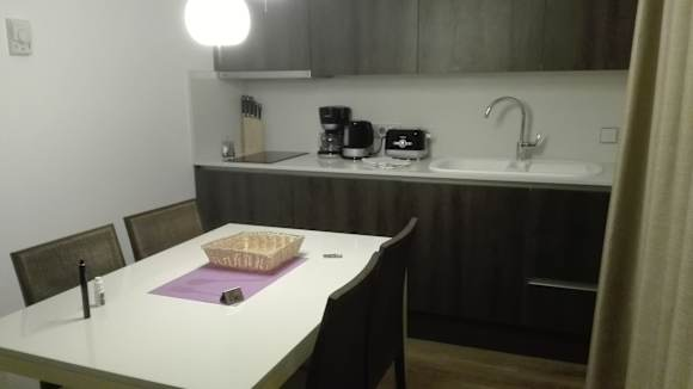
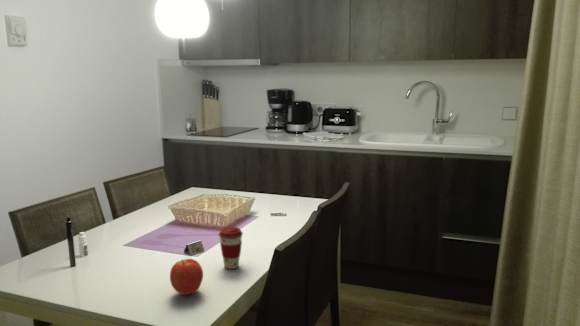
+ coffee cup (231, 248)
+ apple (186, 276)
